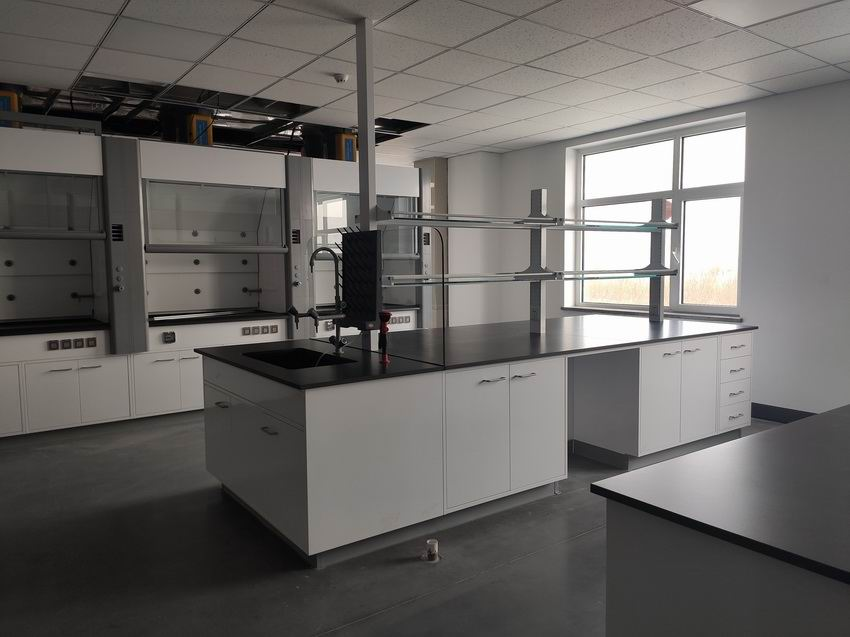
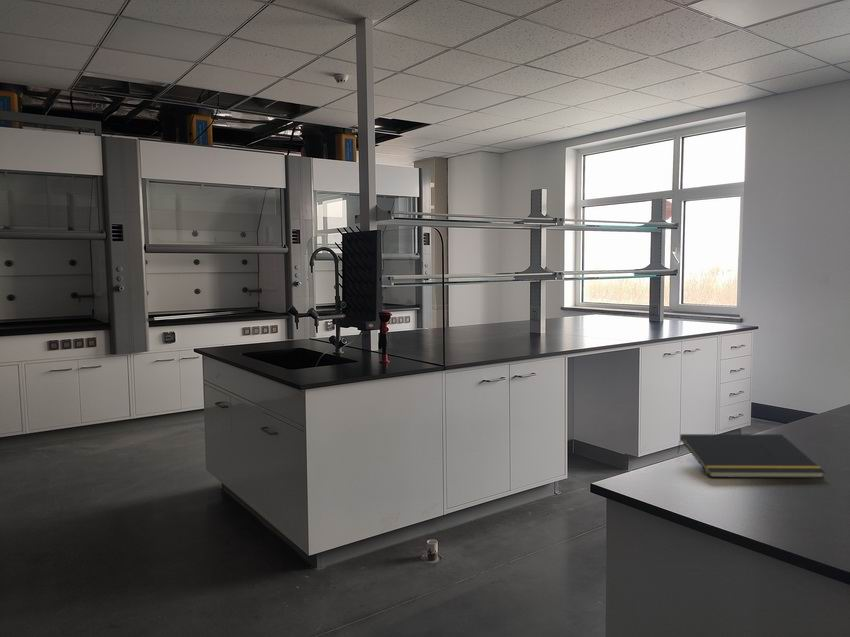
+ notepad (747, 454)
